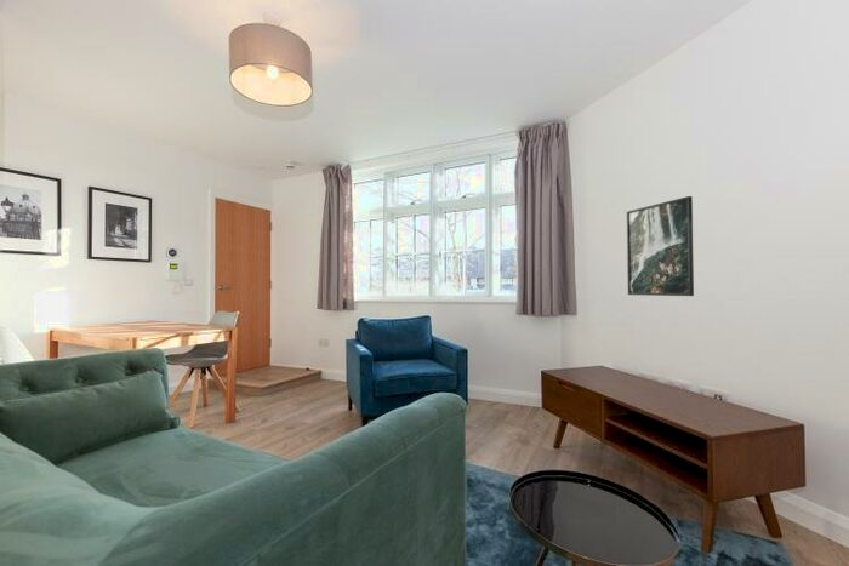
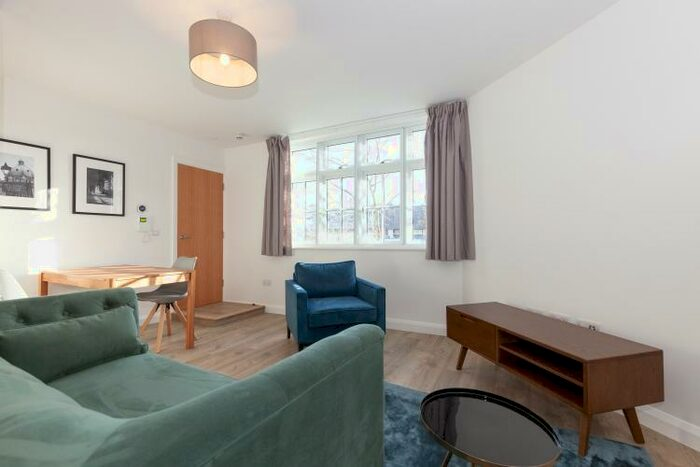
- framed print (656, 250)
